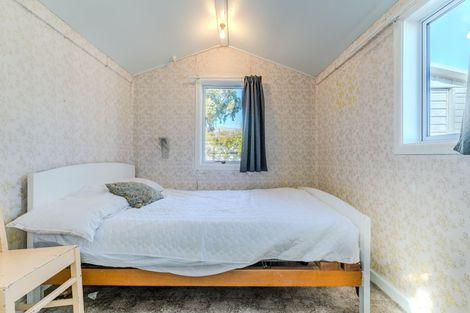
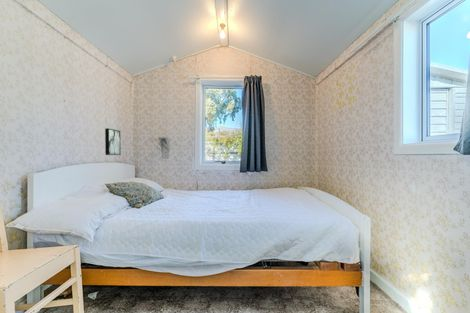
+ wall art (113, 142)
